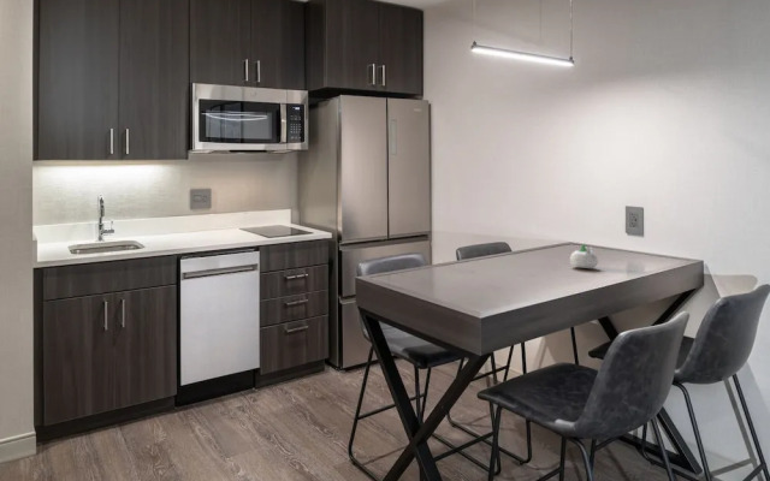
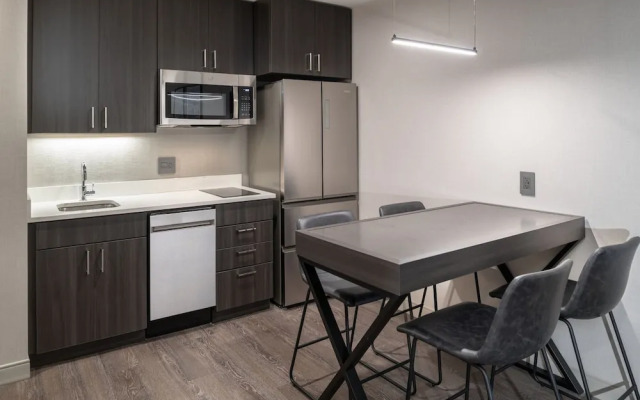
- succulent planter (584, 256)
